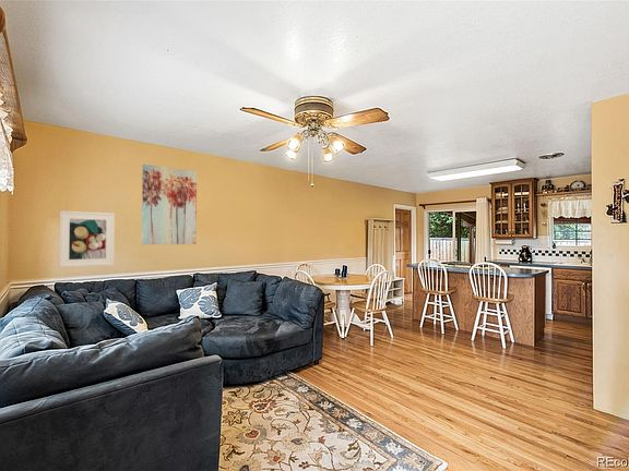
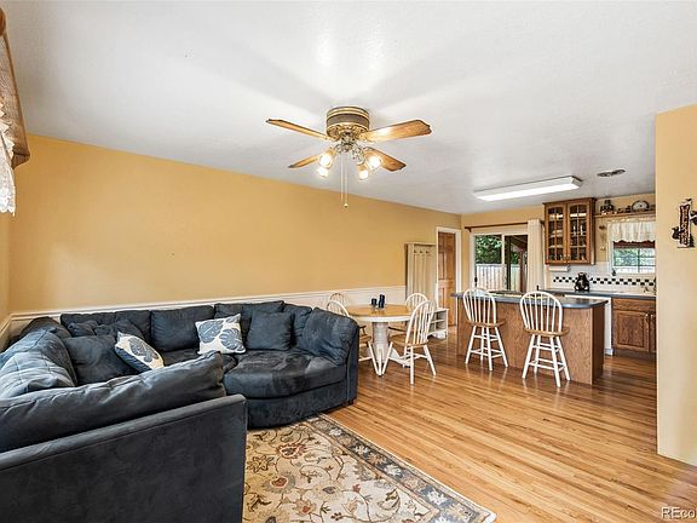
- wall art (170, 206)
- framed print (87, 239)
